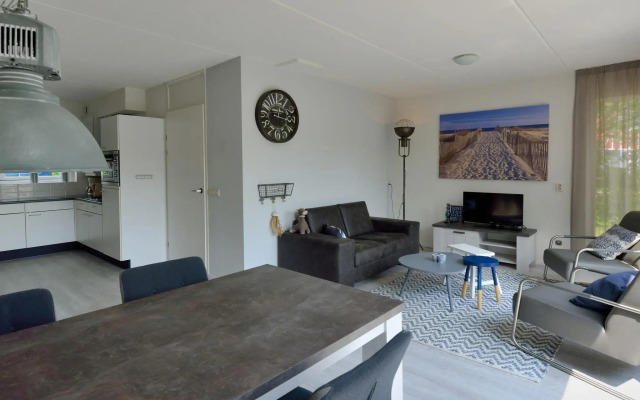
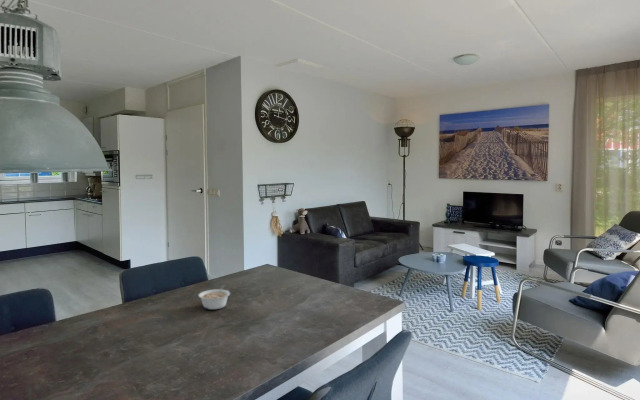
+ legume (214, 298)
